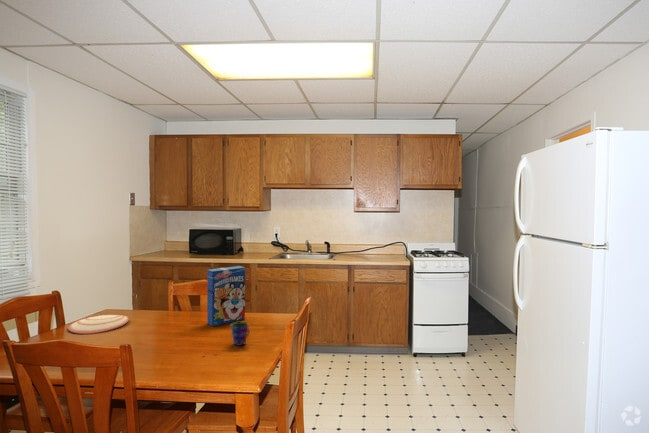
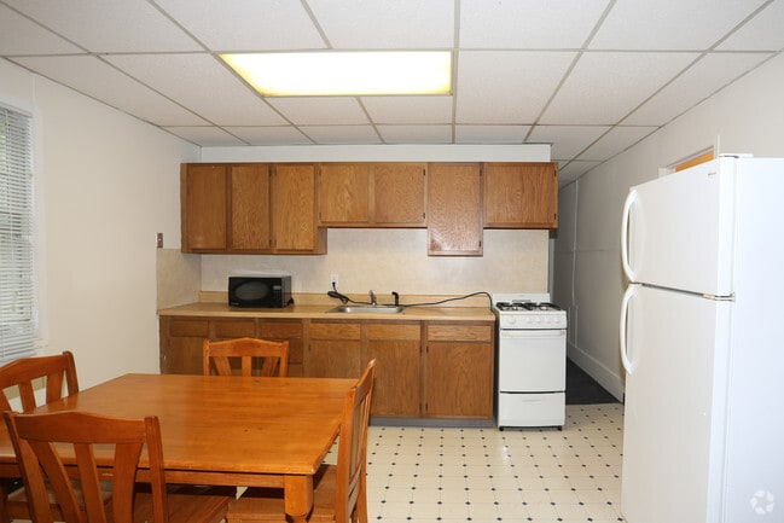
- cereal box (226, 294)
- cup (241, 334)
- plate (99, 321)
